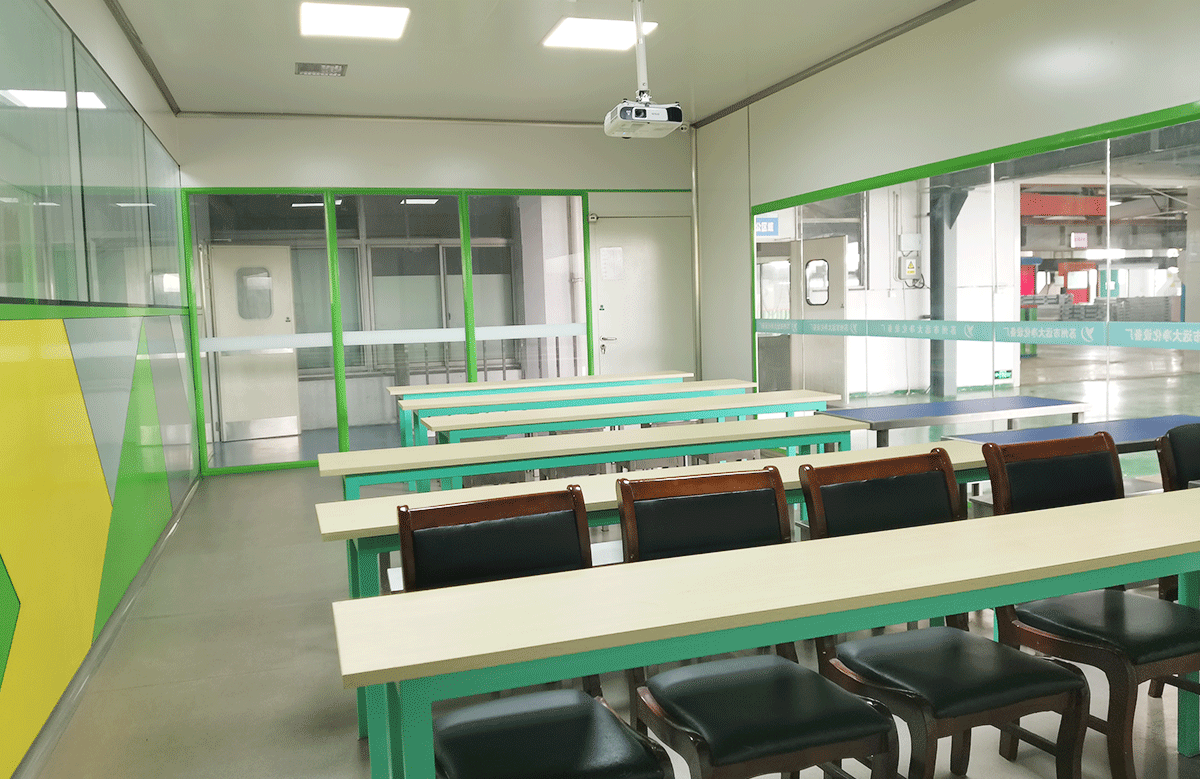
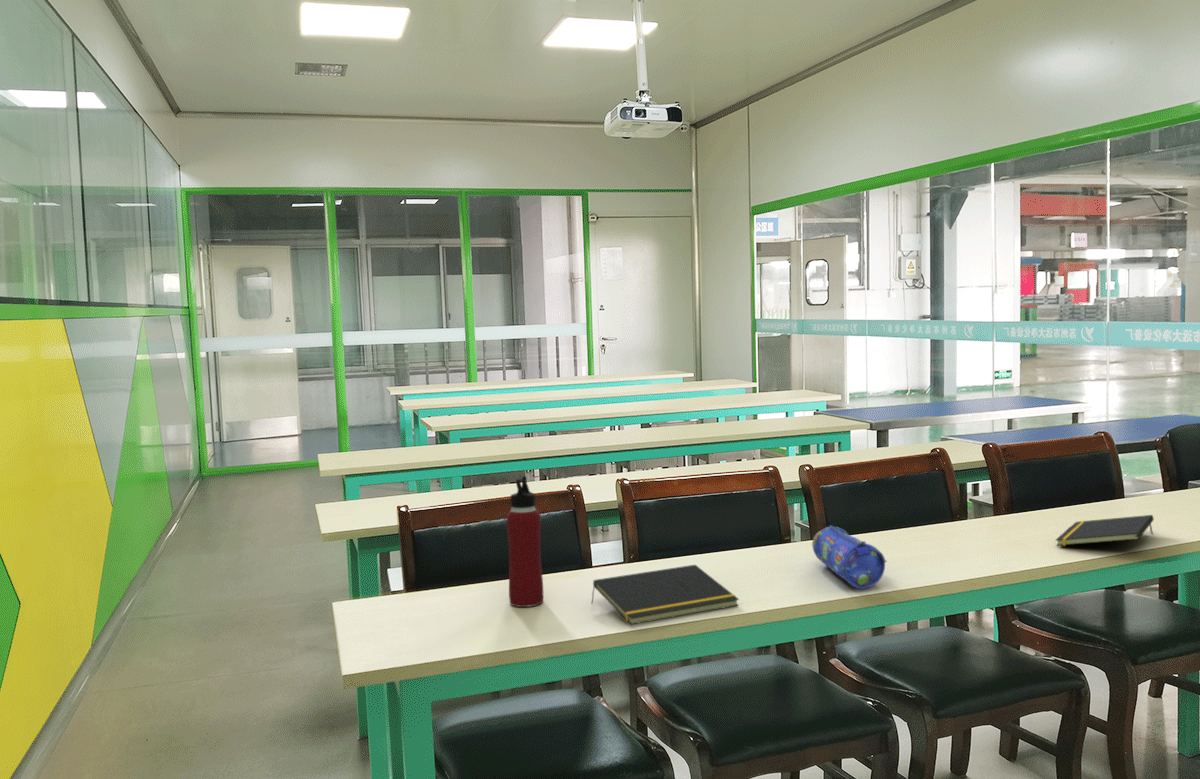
+ notepad (1105, 530)
+ water bottle (524, 539)
+ notepad (665, 592)
+ pencil case (847, 554)
